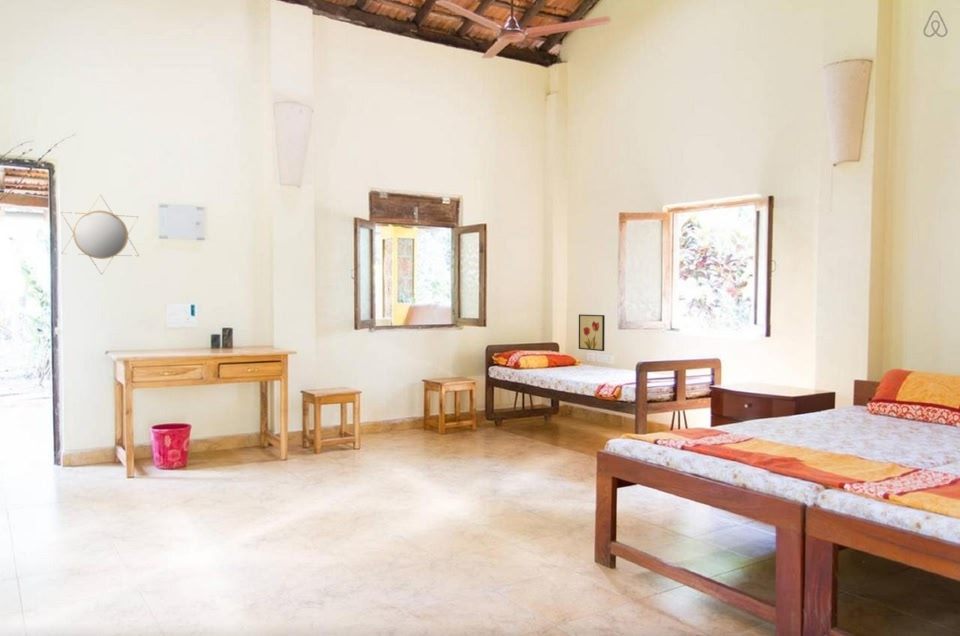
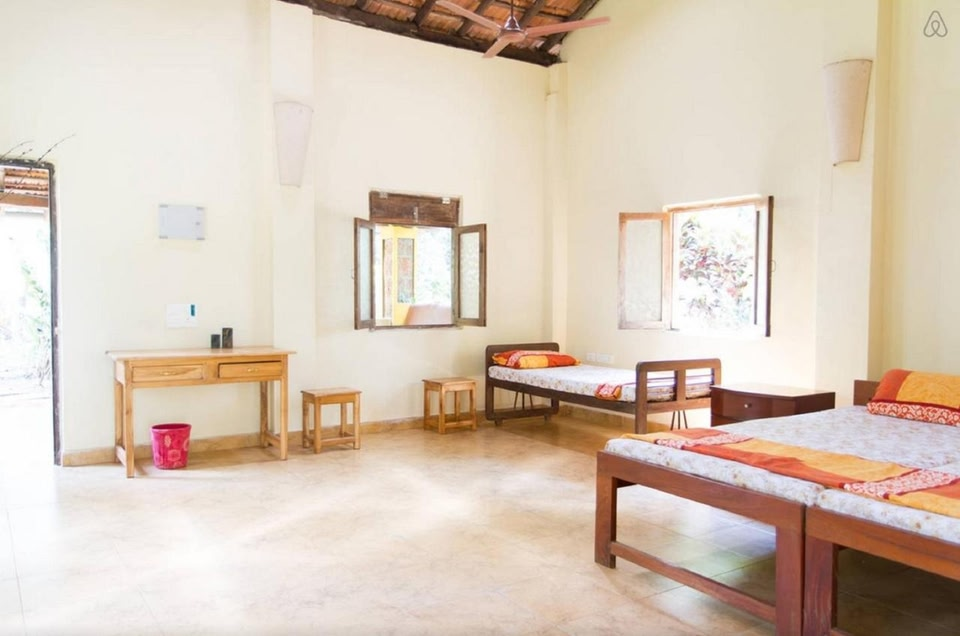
- home mirror (101, 234)
- wall art (591, 332)
